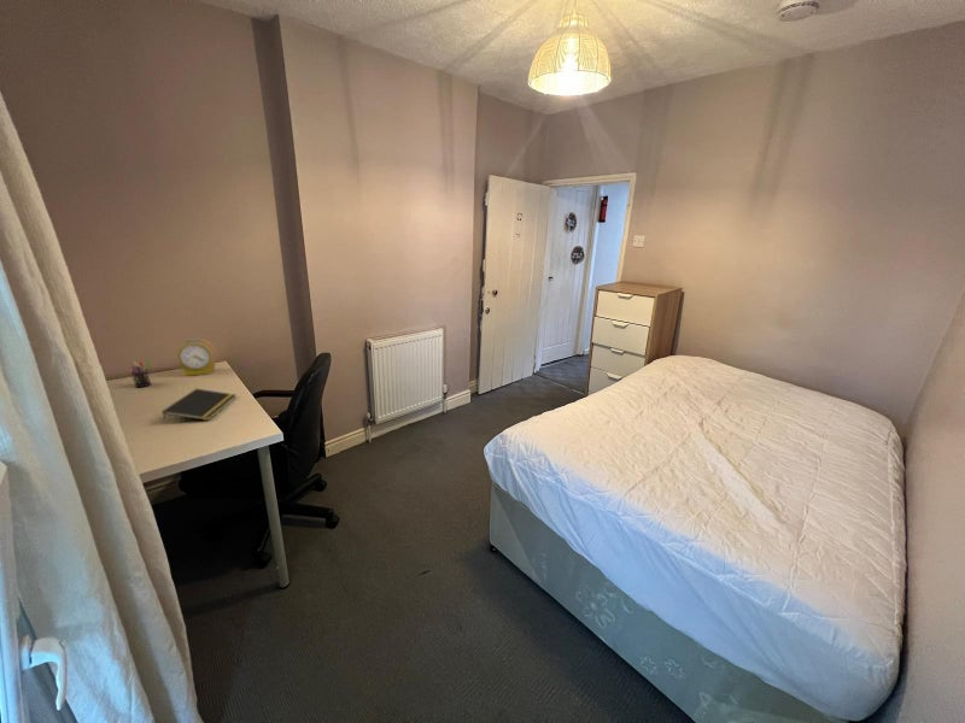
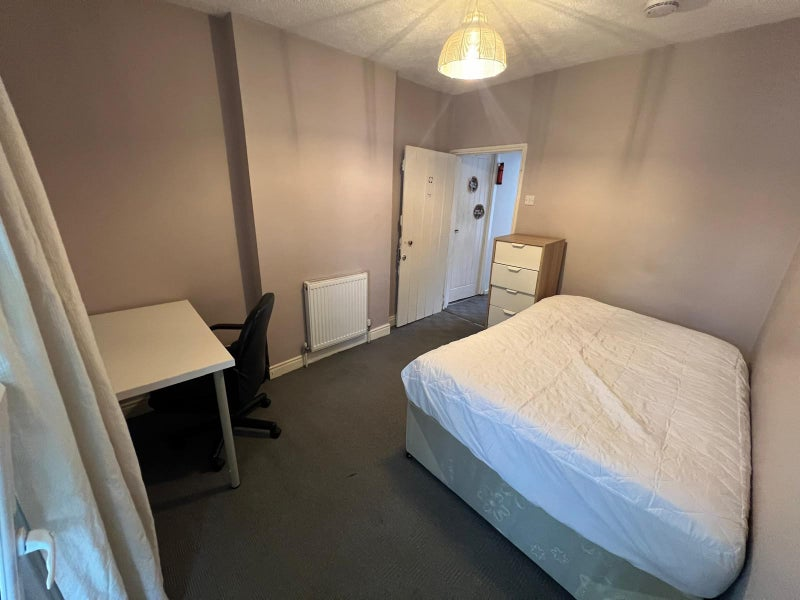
- alarm clock (197, 355)
- pen holder (141, 372)
- notepad (201, 404)
